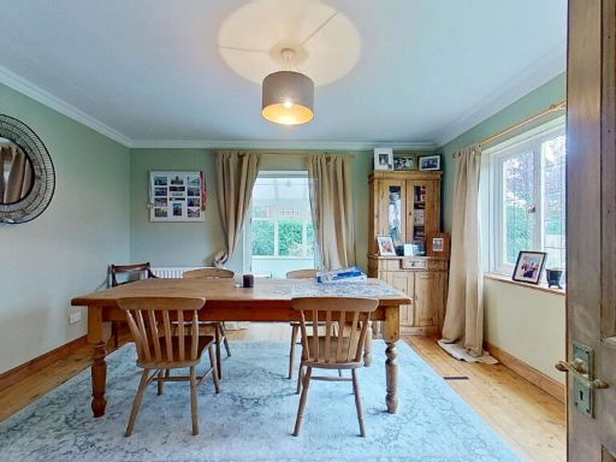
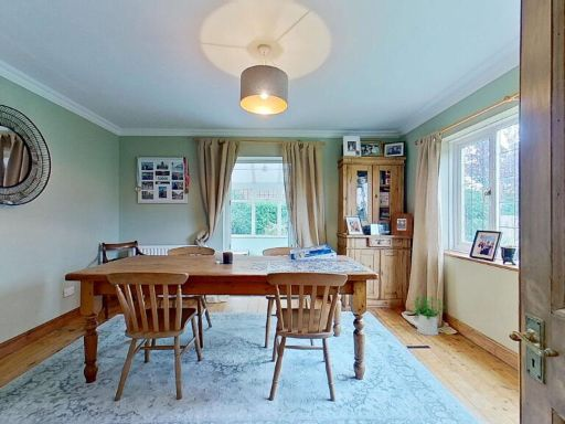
+ potted plant (426, 312)
